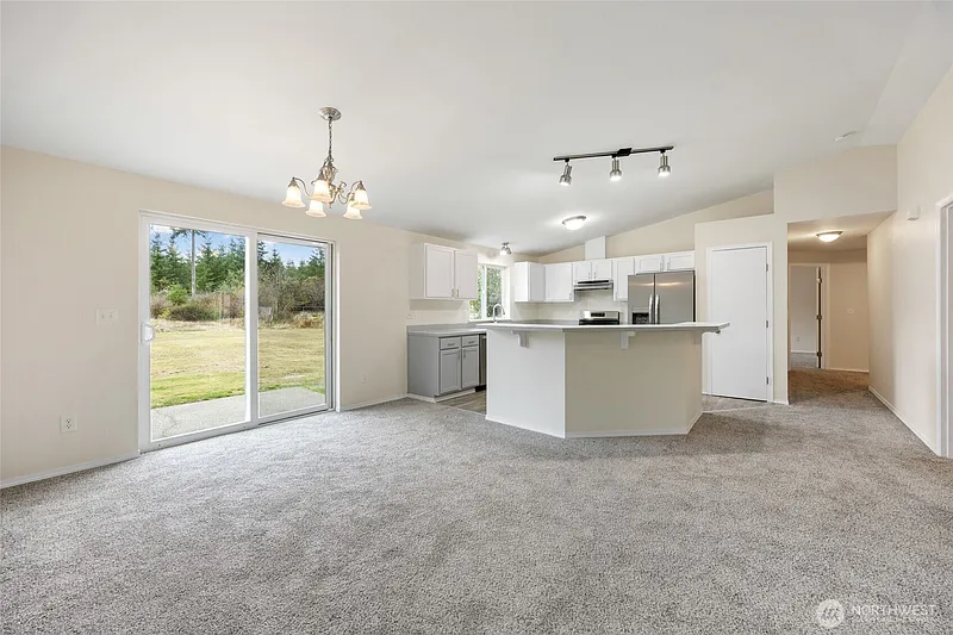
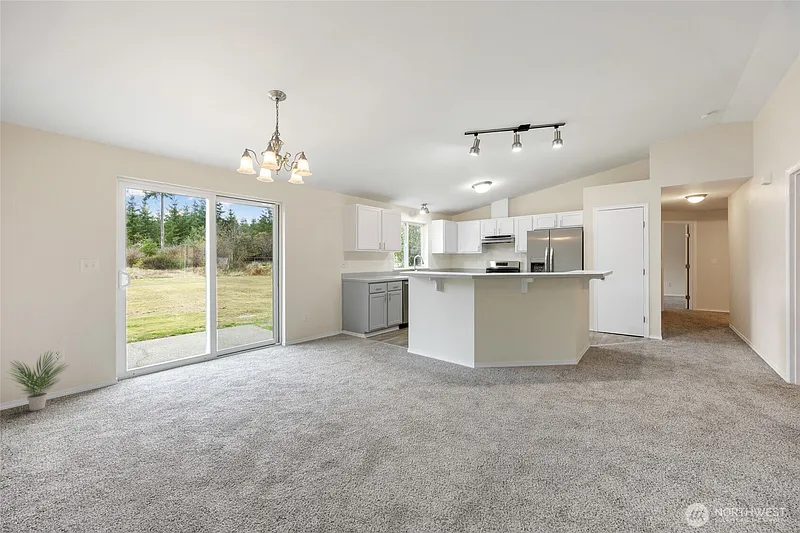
+ potted plant (36, 381)
